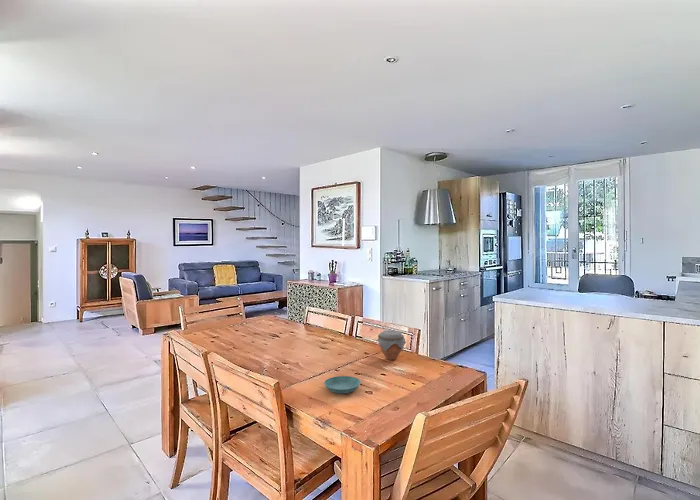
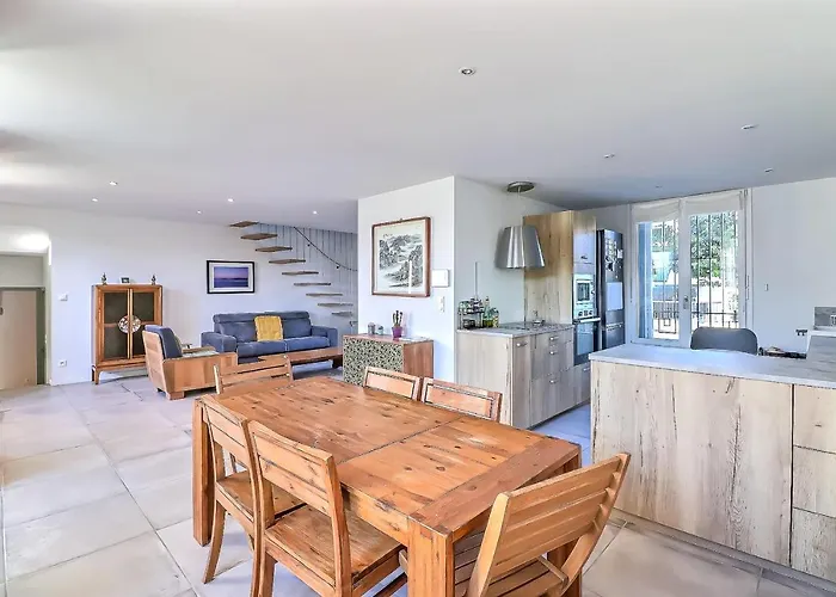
- jar (391, 345)
- saucer (342, 385)
